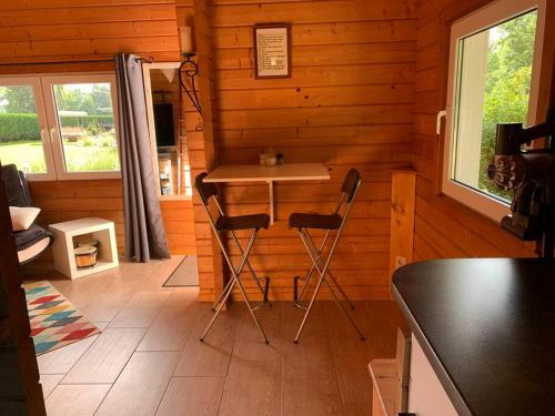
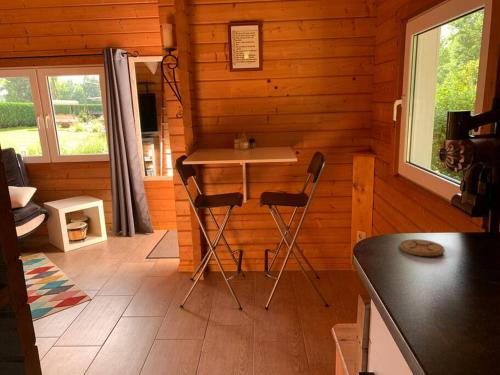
+ coaster (421, 247)
